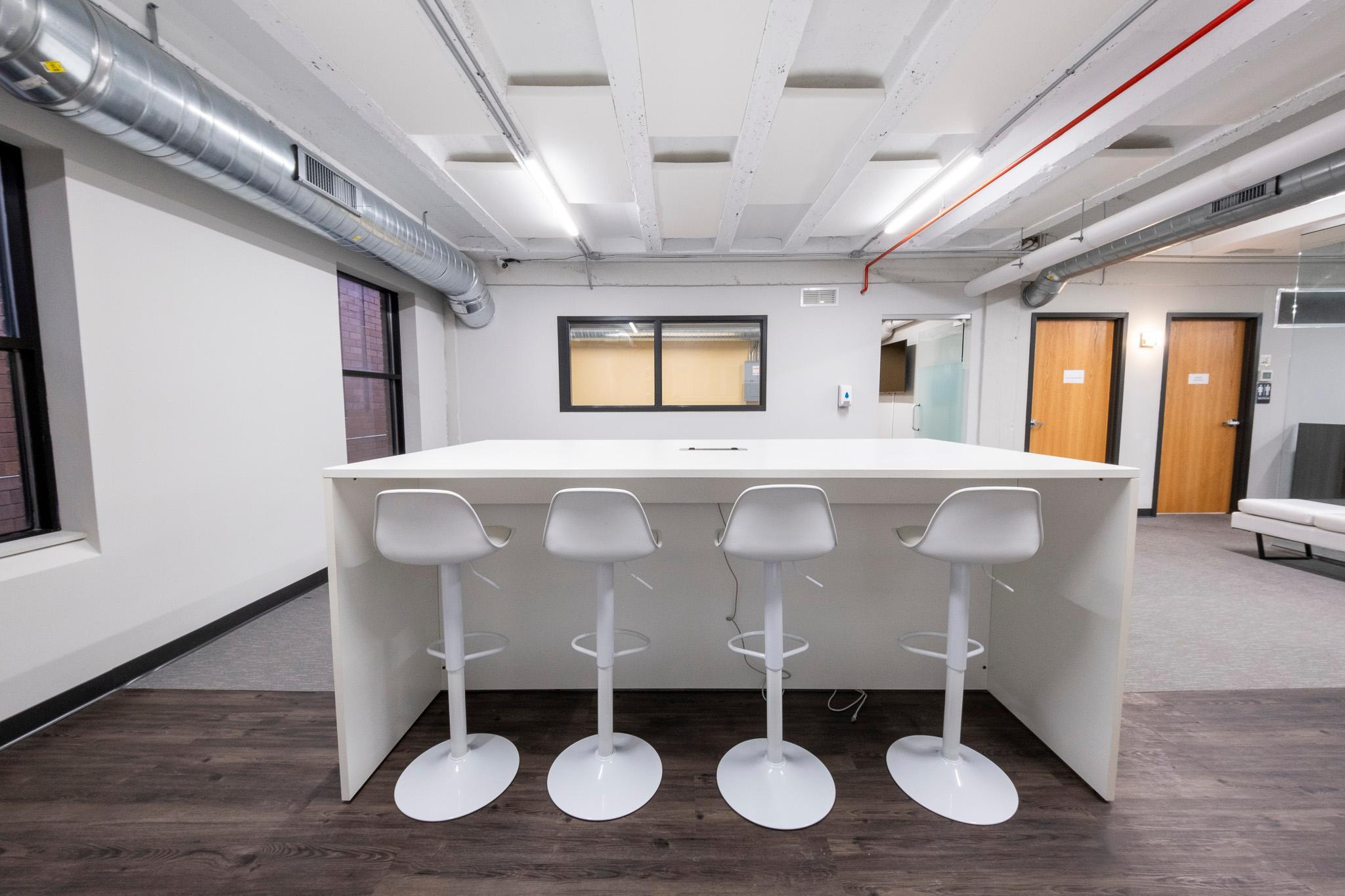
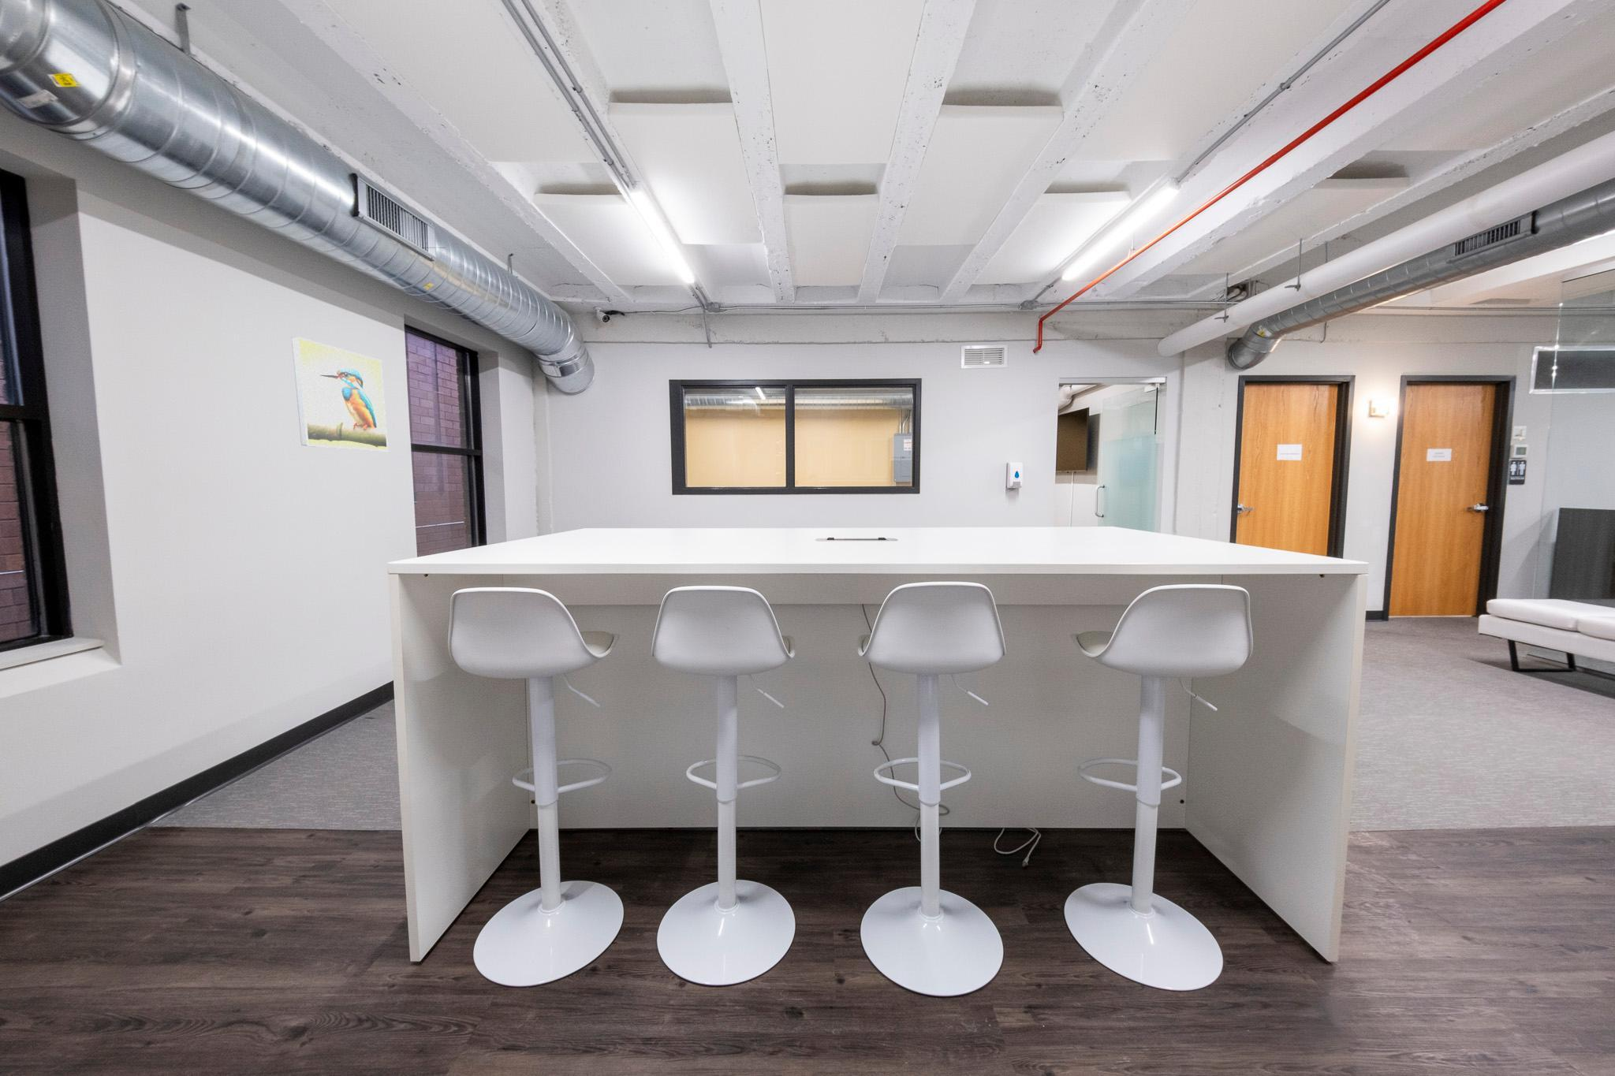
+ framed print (343, 399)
